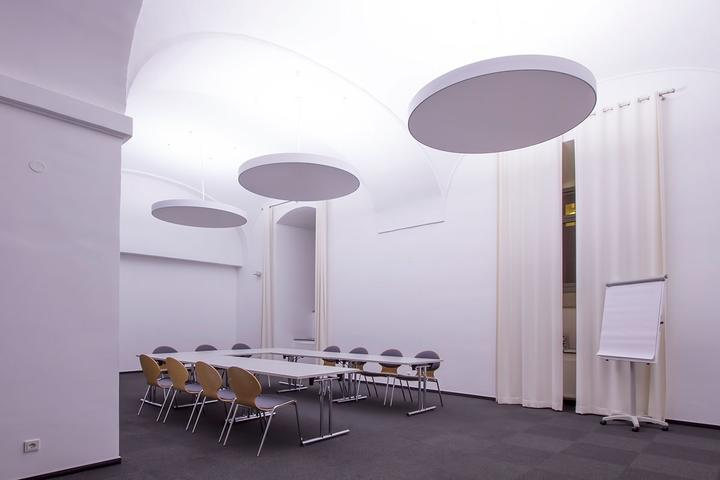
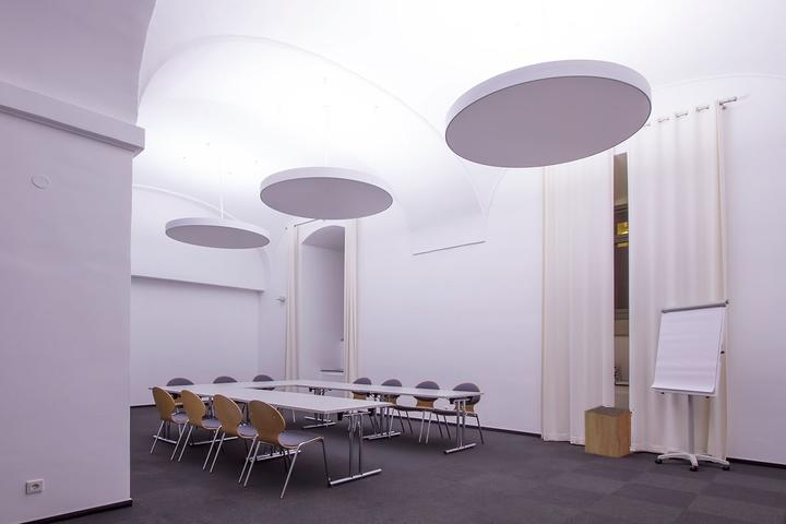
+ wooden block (609, 431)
